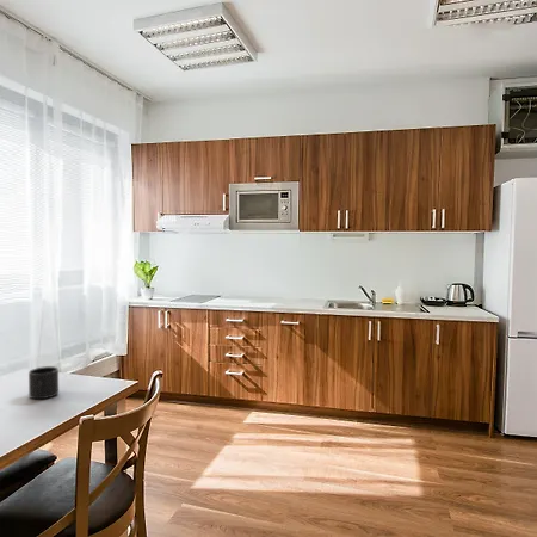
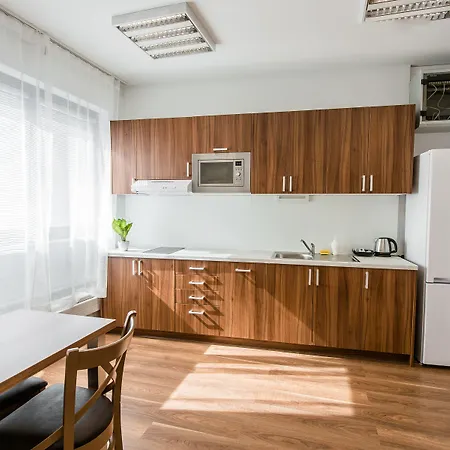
- mug (43, 383)
